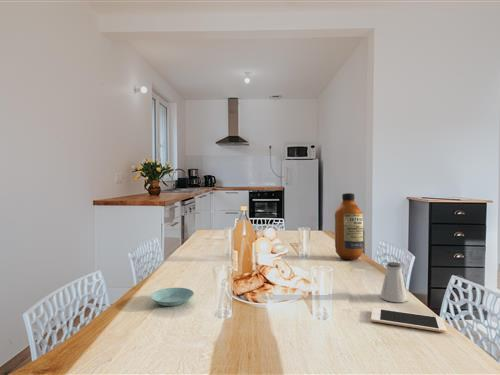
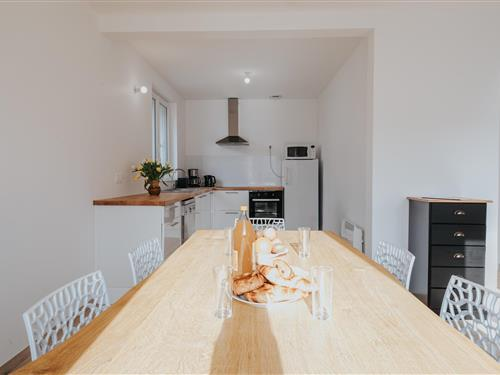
- bottle (348, 225)
- cell phone (406, 319)
- saltshaker (393, 280)
- saucer (172, 298)
